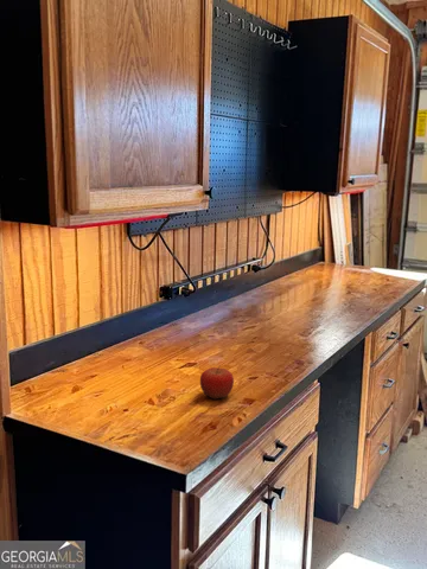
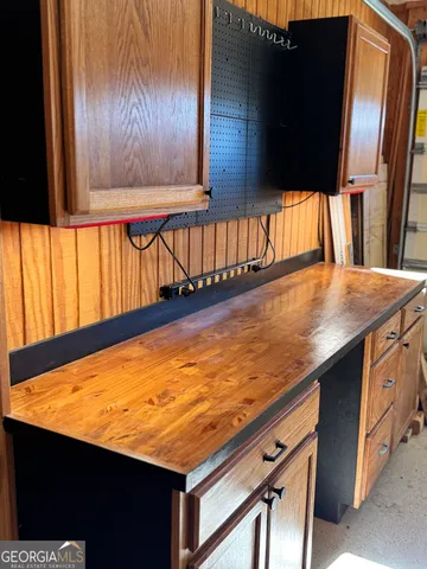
- fruit (216, 381)
